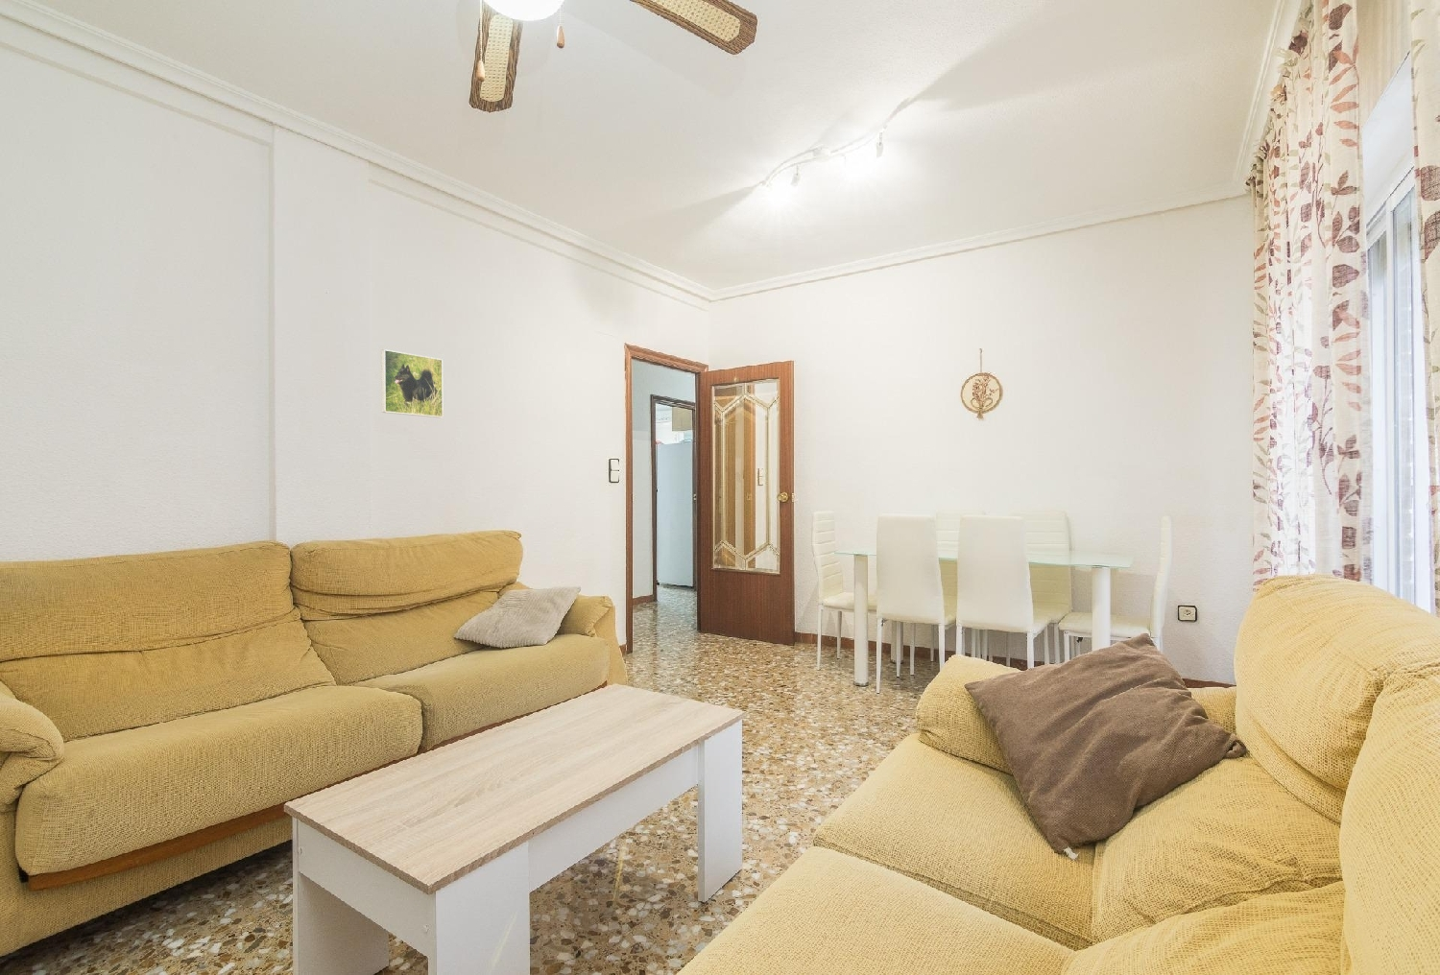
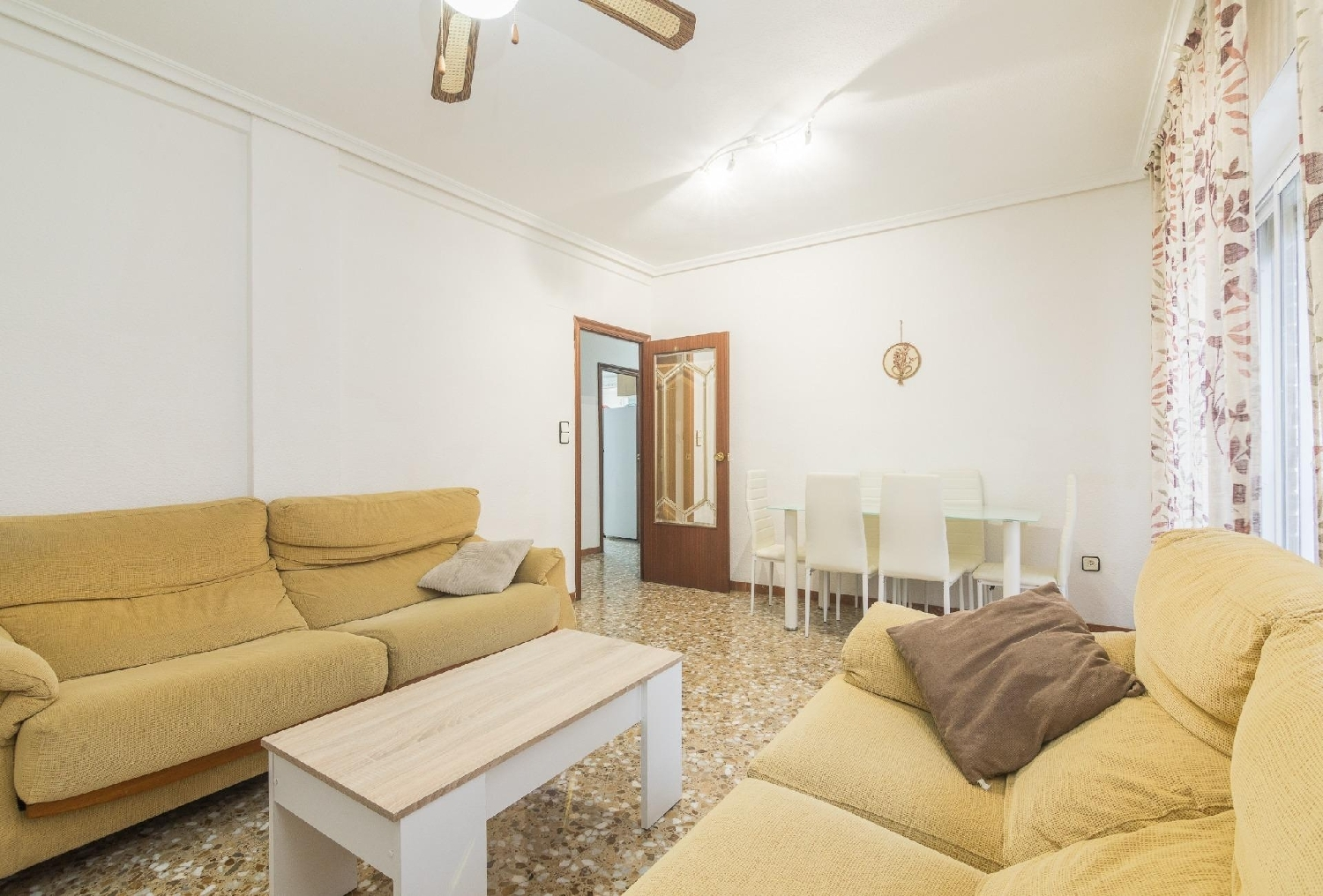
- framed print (413, 385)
